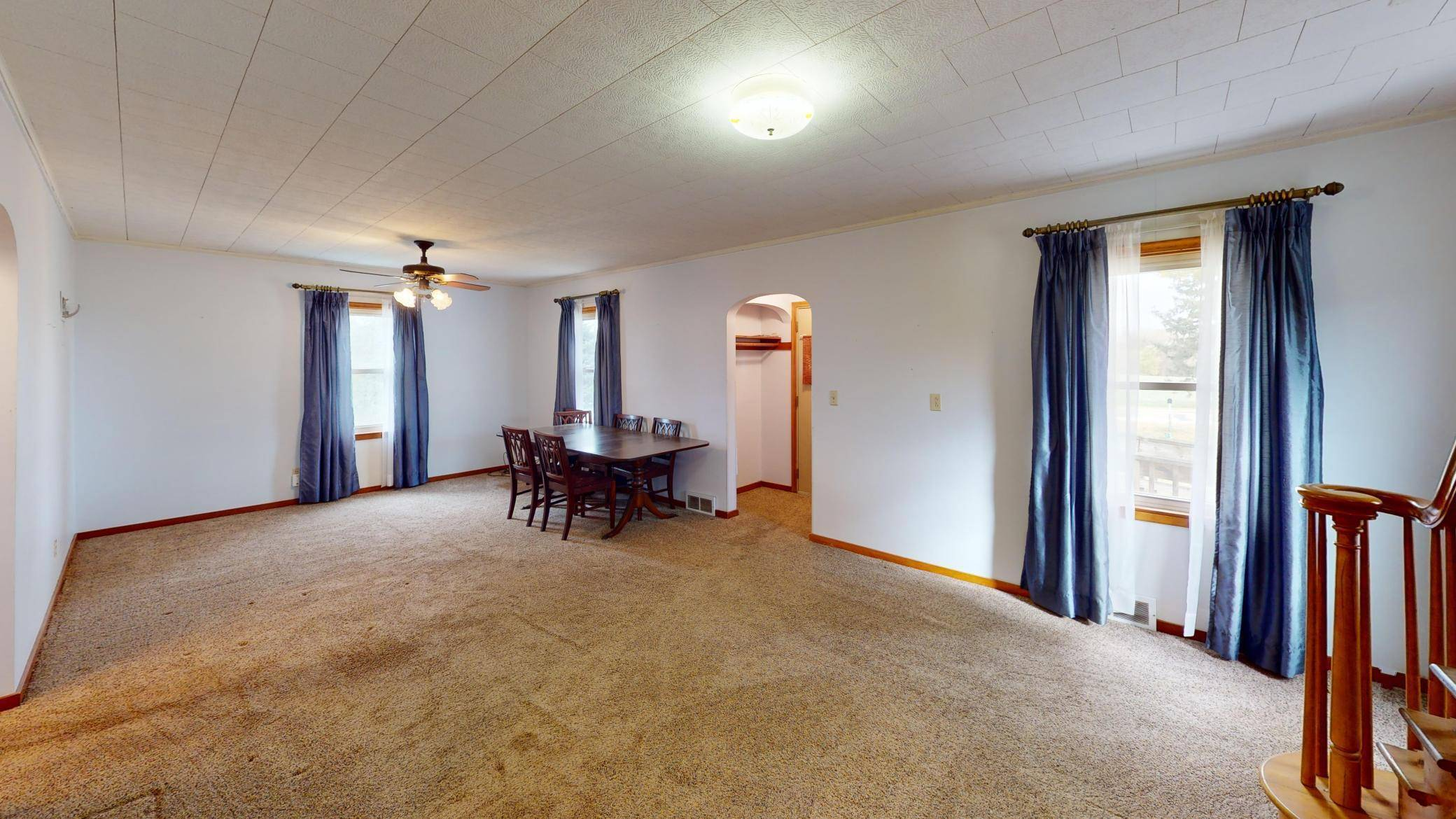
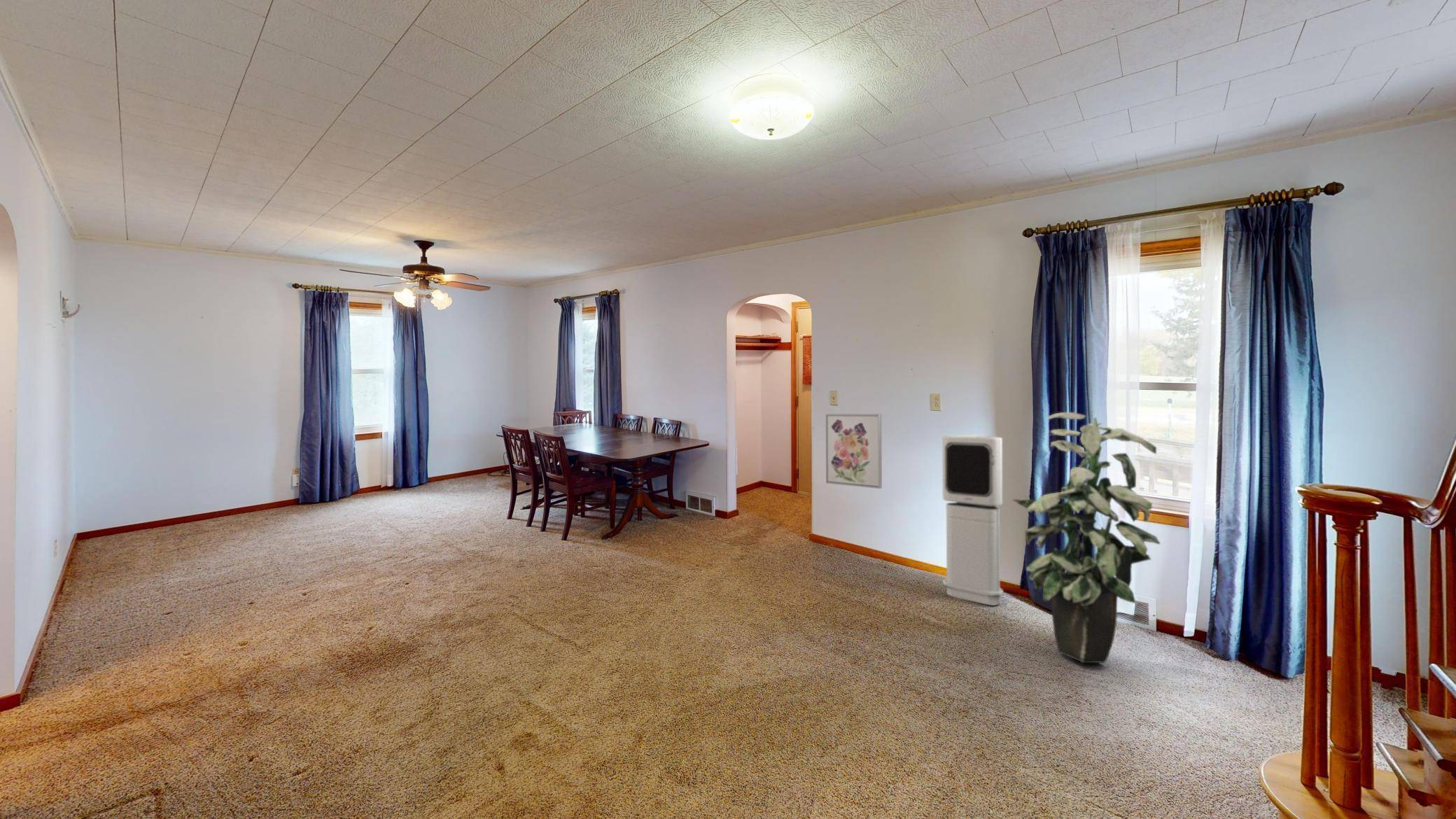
+ indoor plant (1081, 532)
+ wall art (853, 449)
+ air purifier (977, 514)
